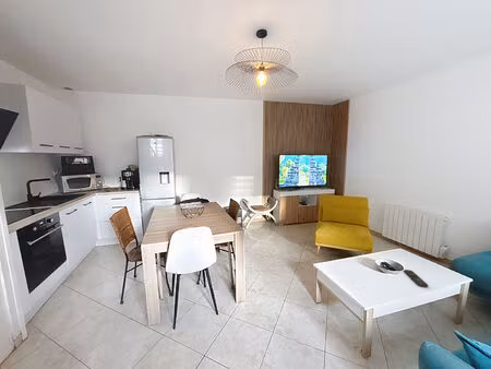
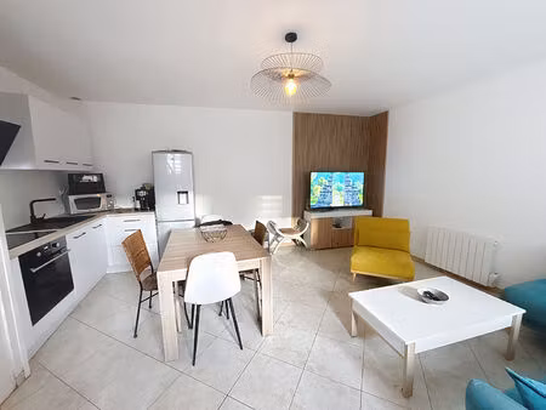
- remote control (415, 277)
